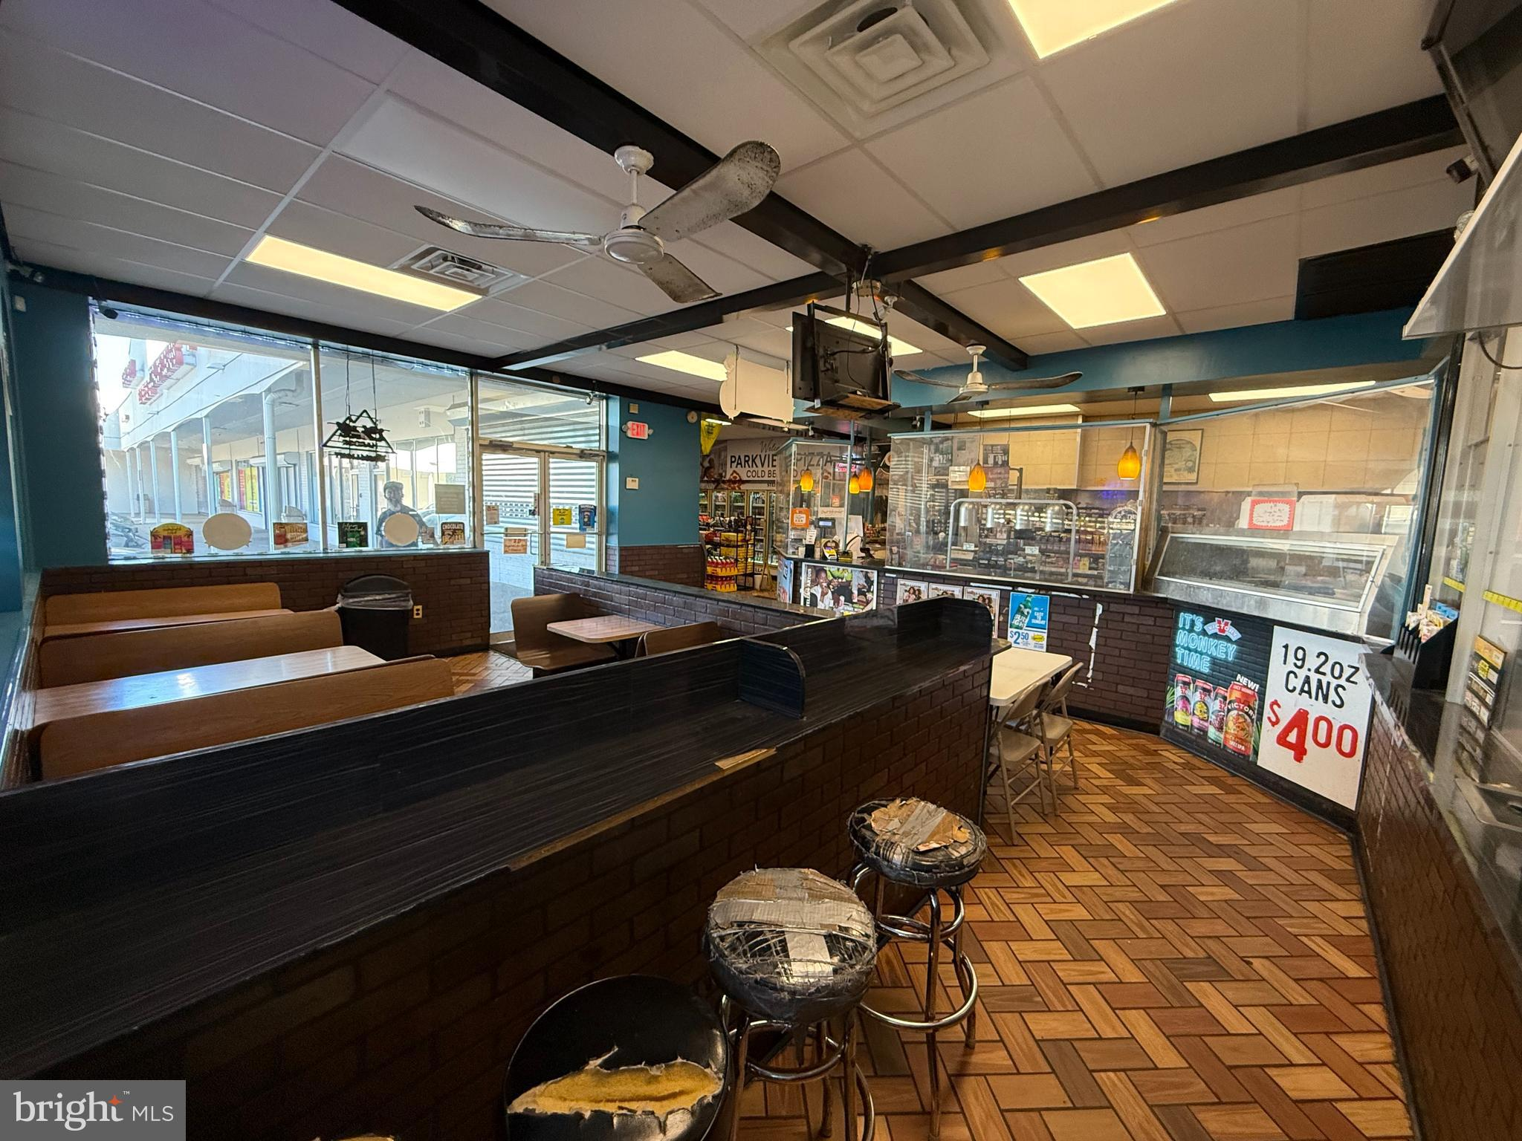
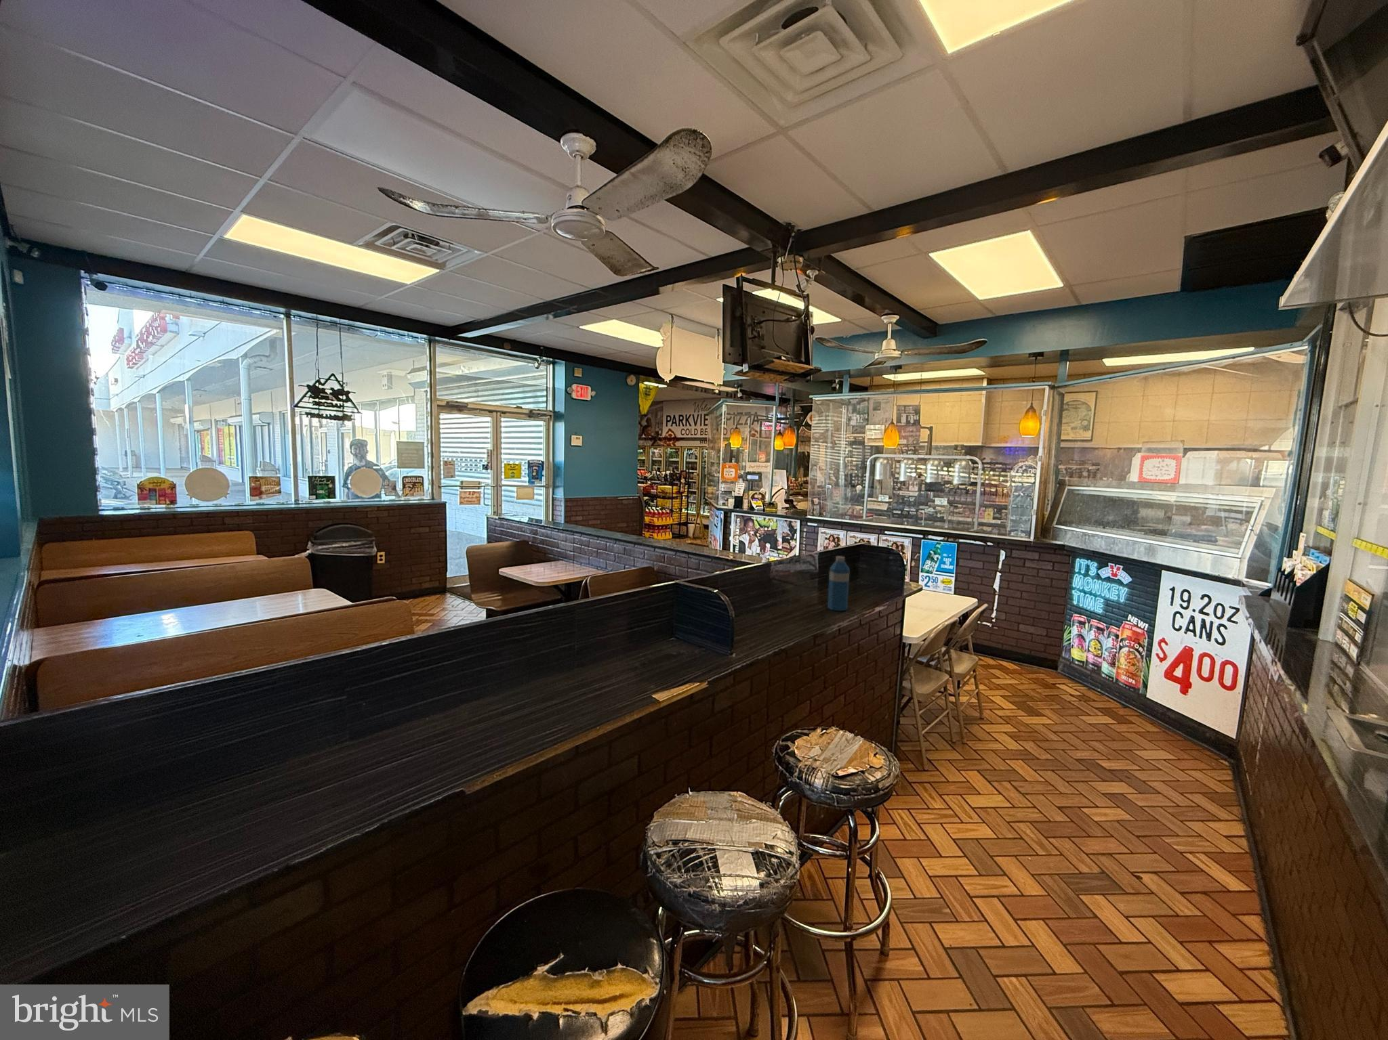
+ water bottle (838, 582)
